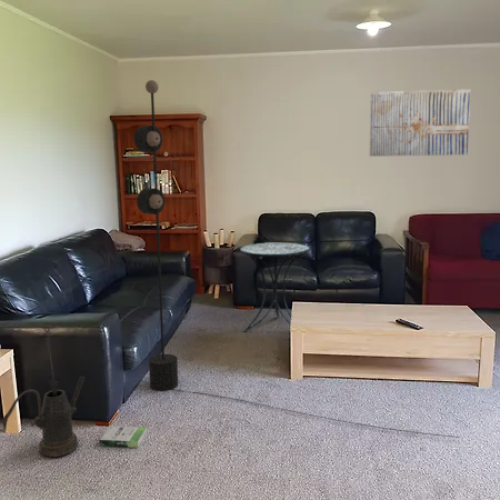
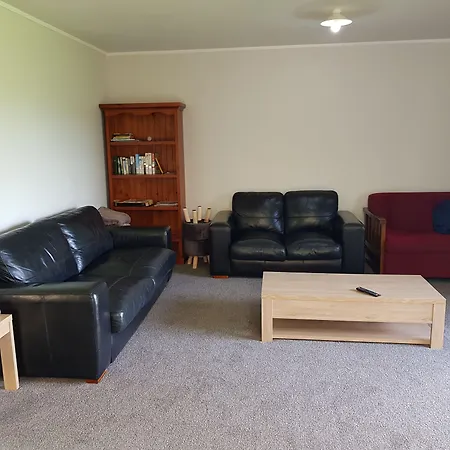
- box (123, 436)
- floor lamp (159, 244)
- watering can (48, 418)
- side table (274, 287)
- wall art (419, 123)
